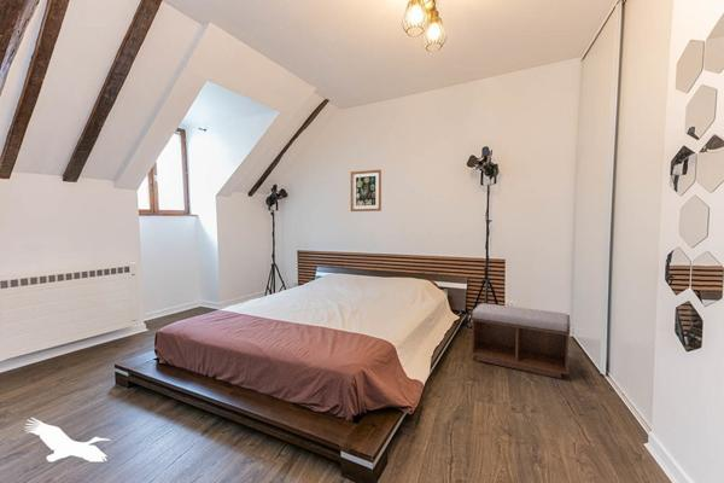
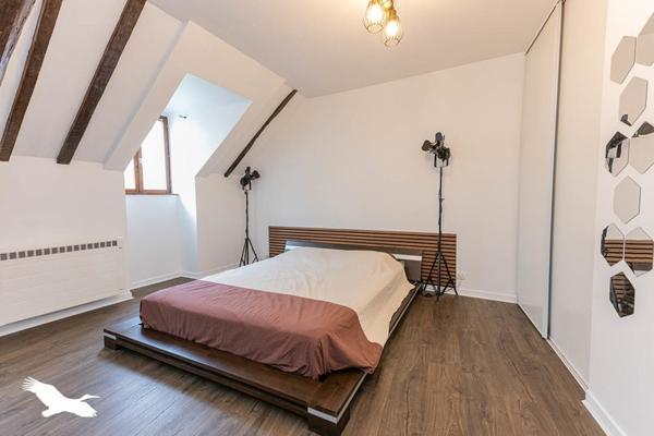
- wall art (366, 191)
- bench (519, 336)
